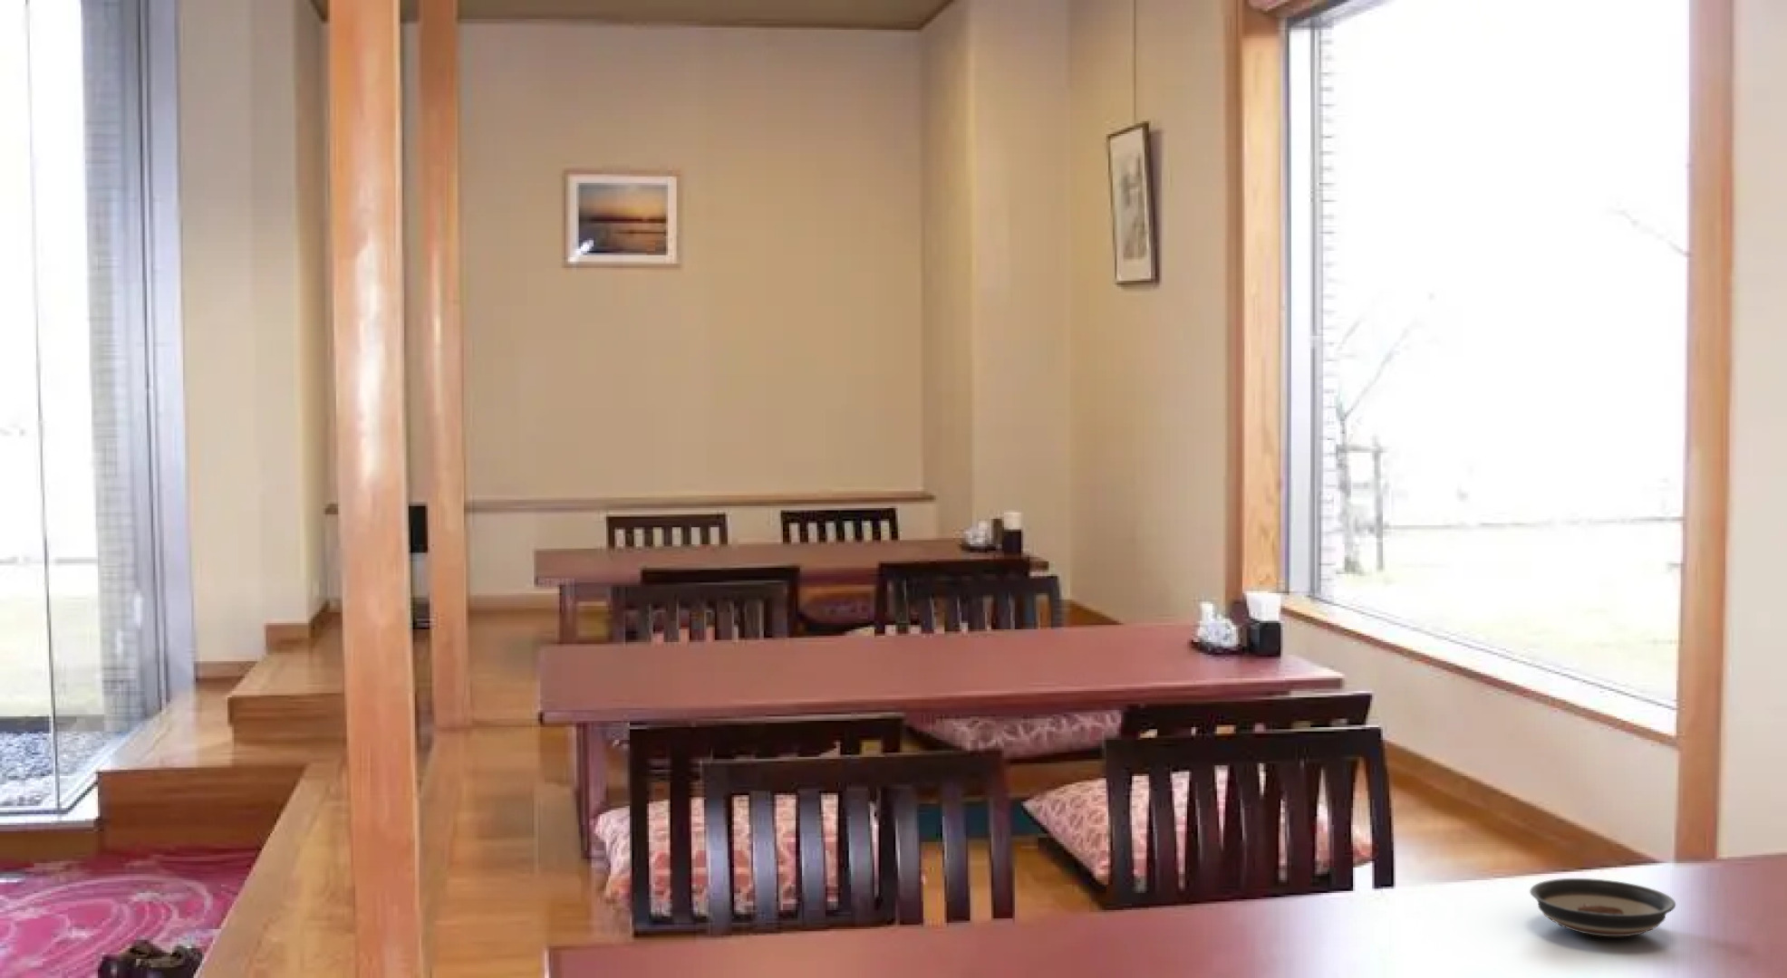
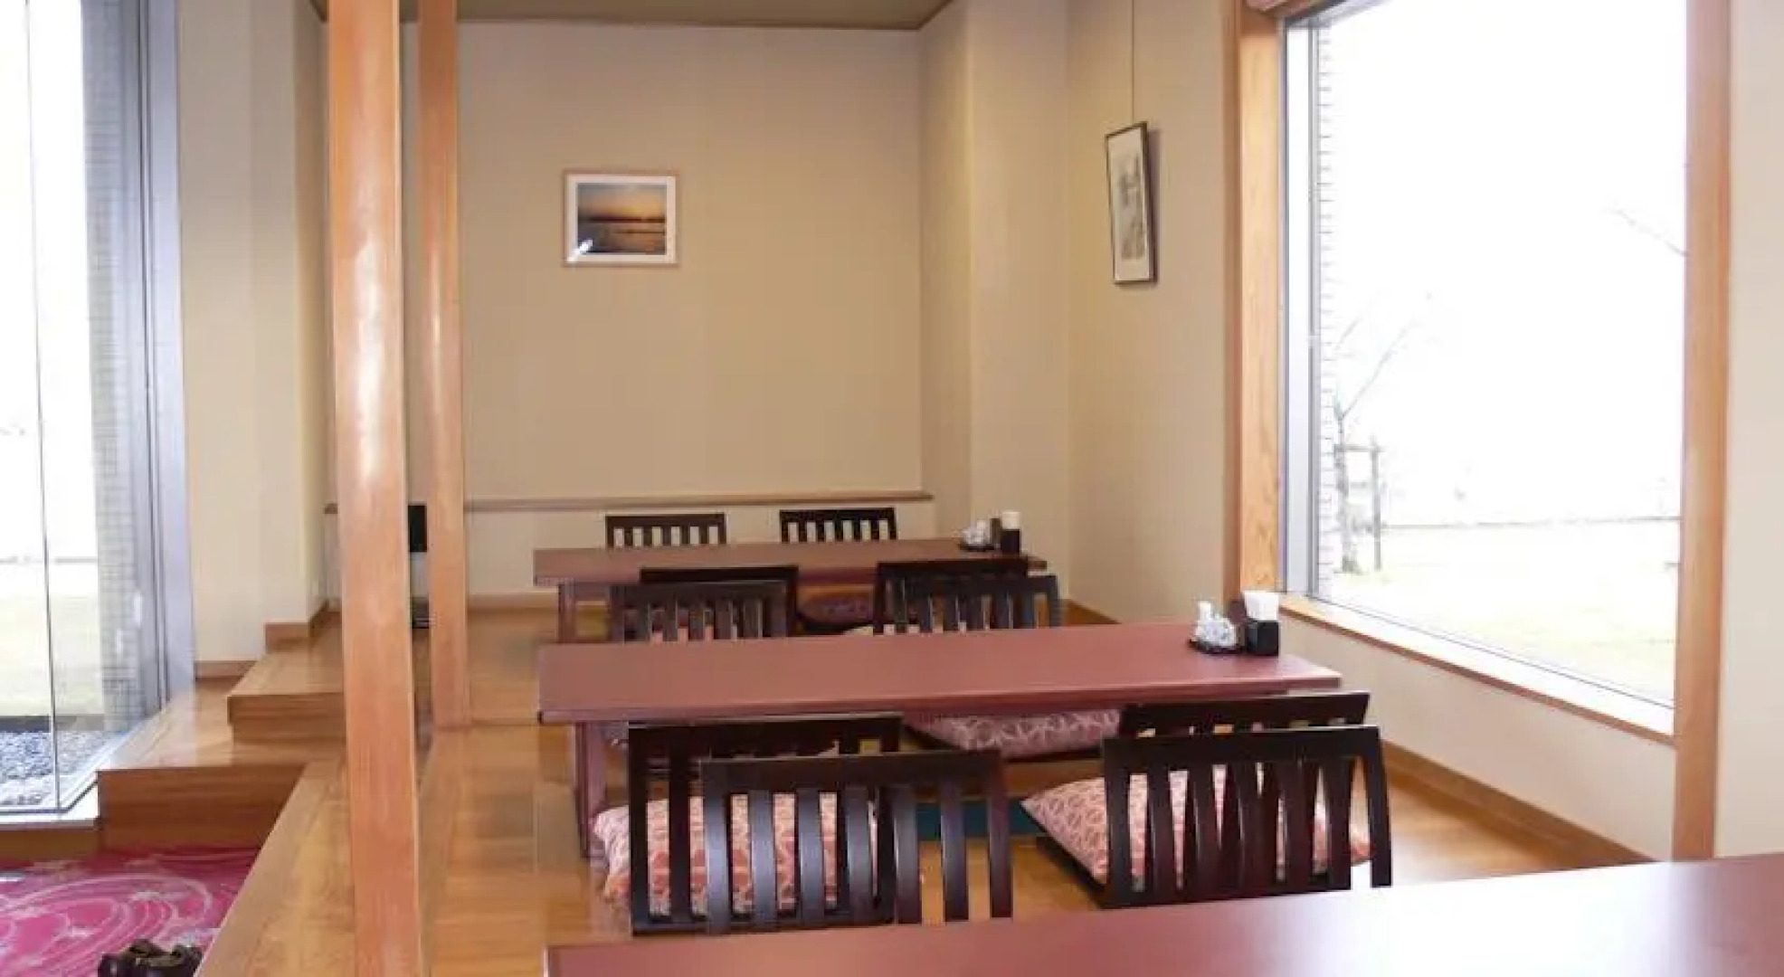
- saucer (1601, 912)
